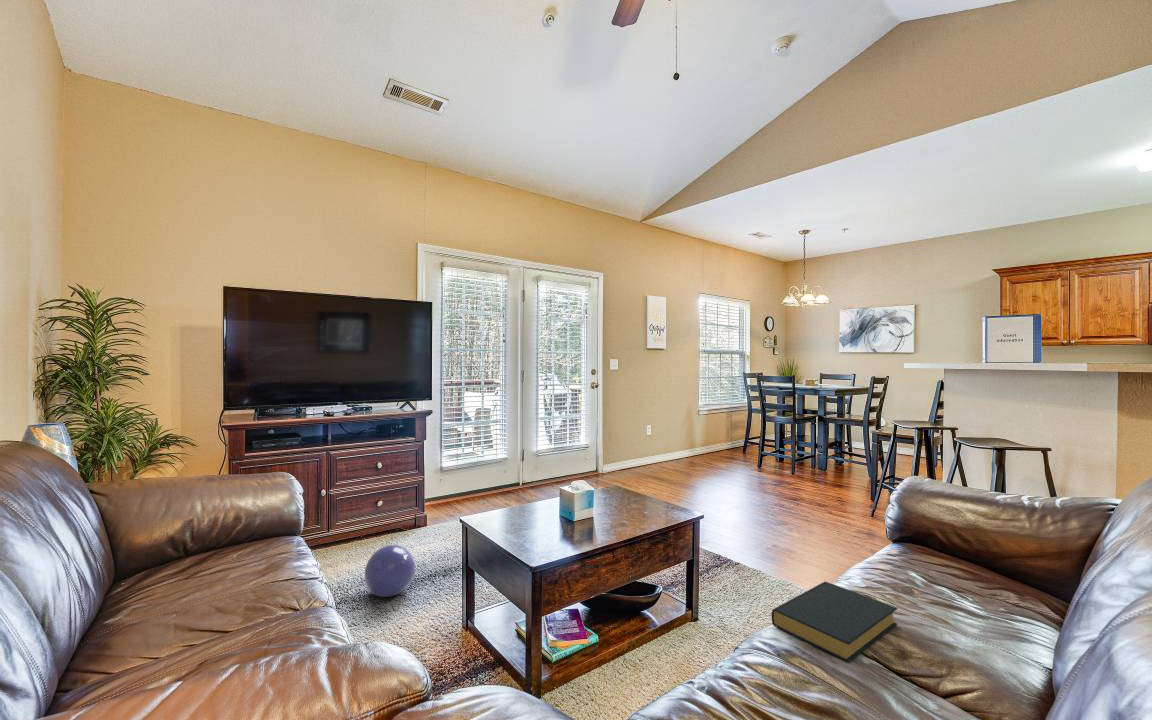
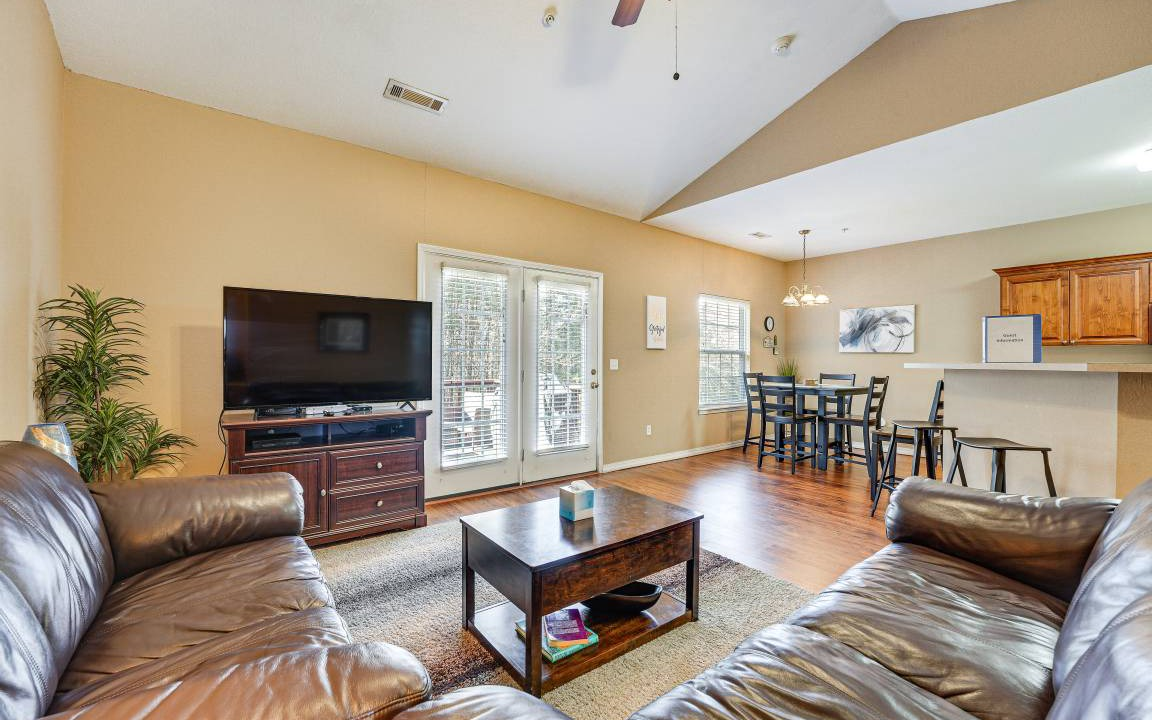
- hardback book (834, 616)
- ball (390, 569)
